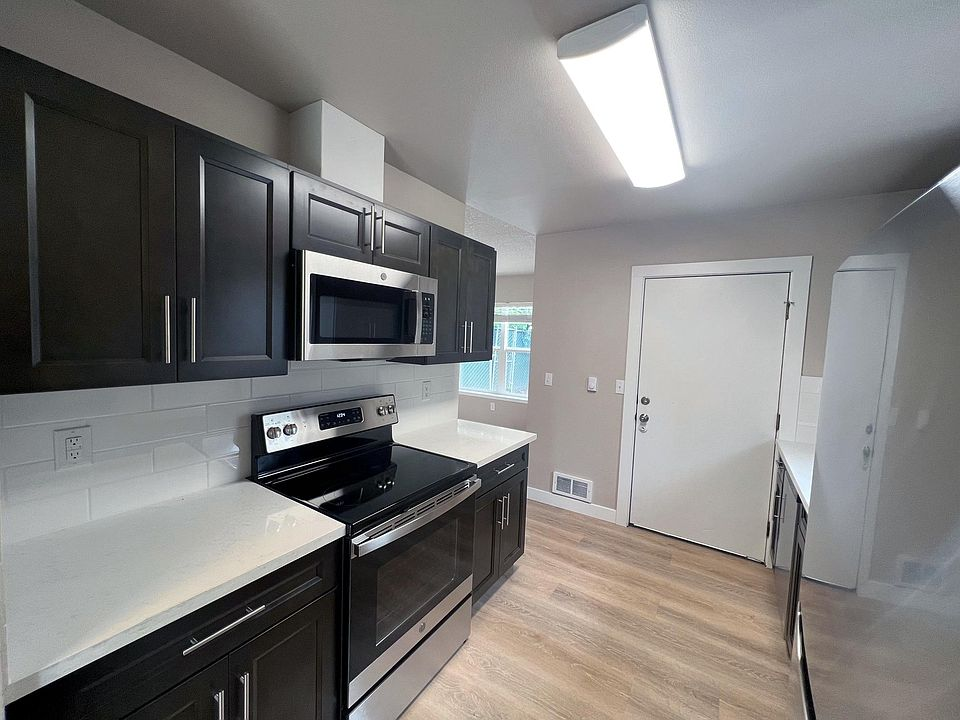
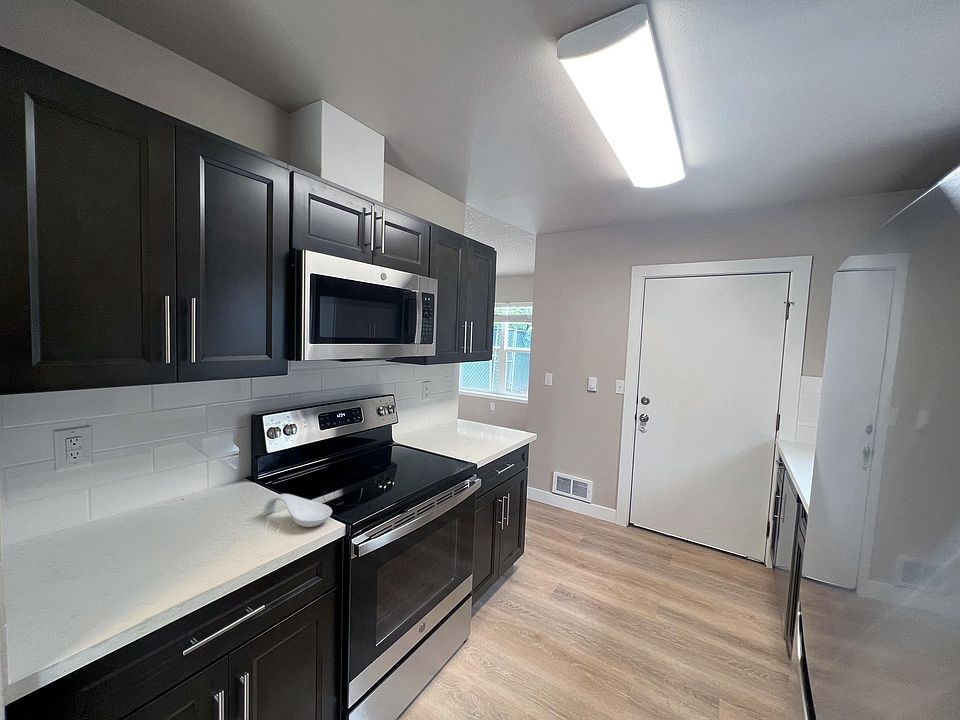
+ spoon rest (296, 509)
